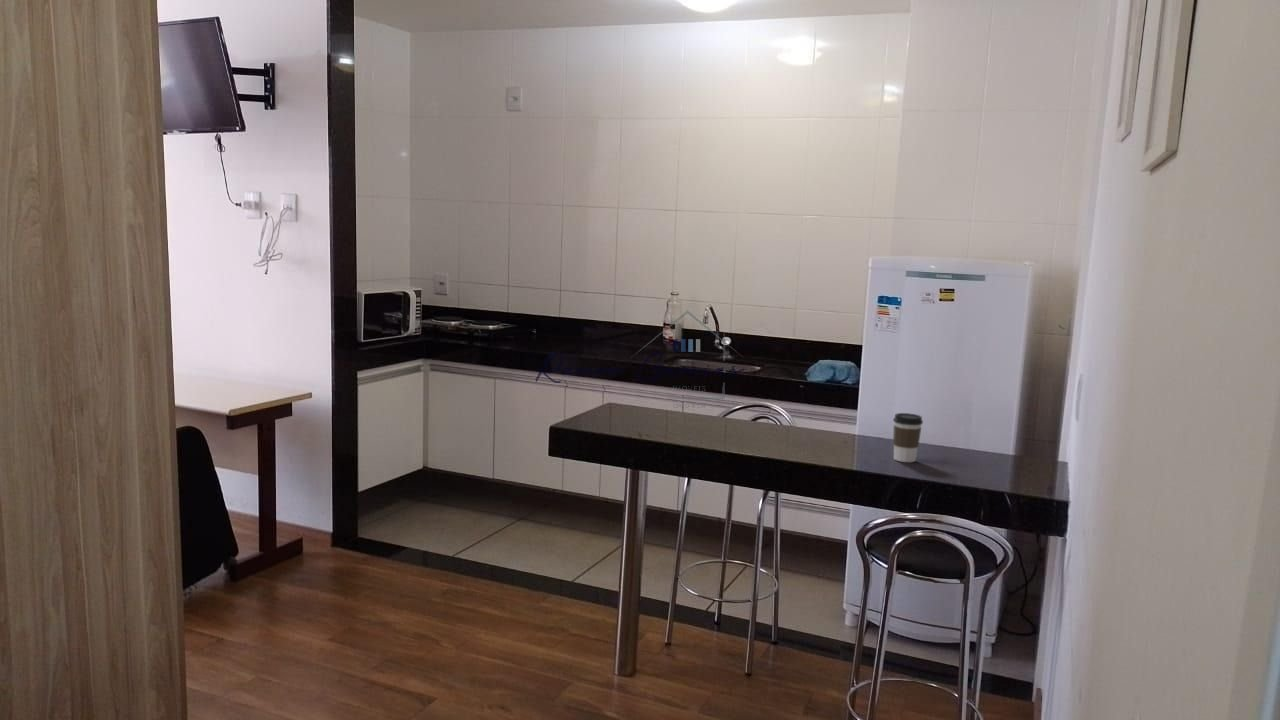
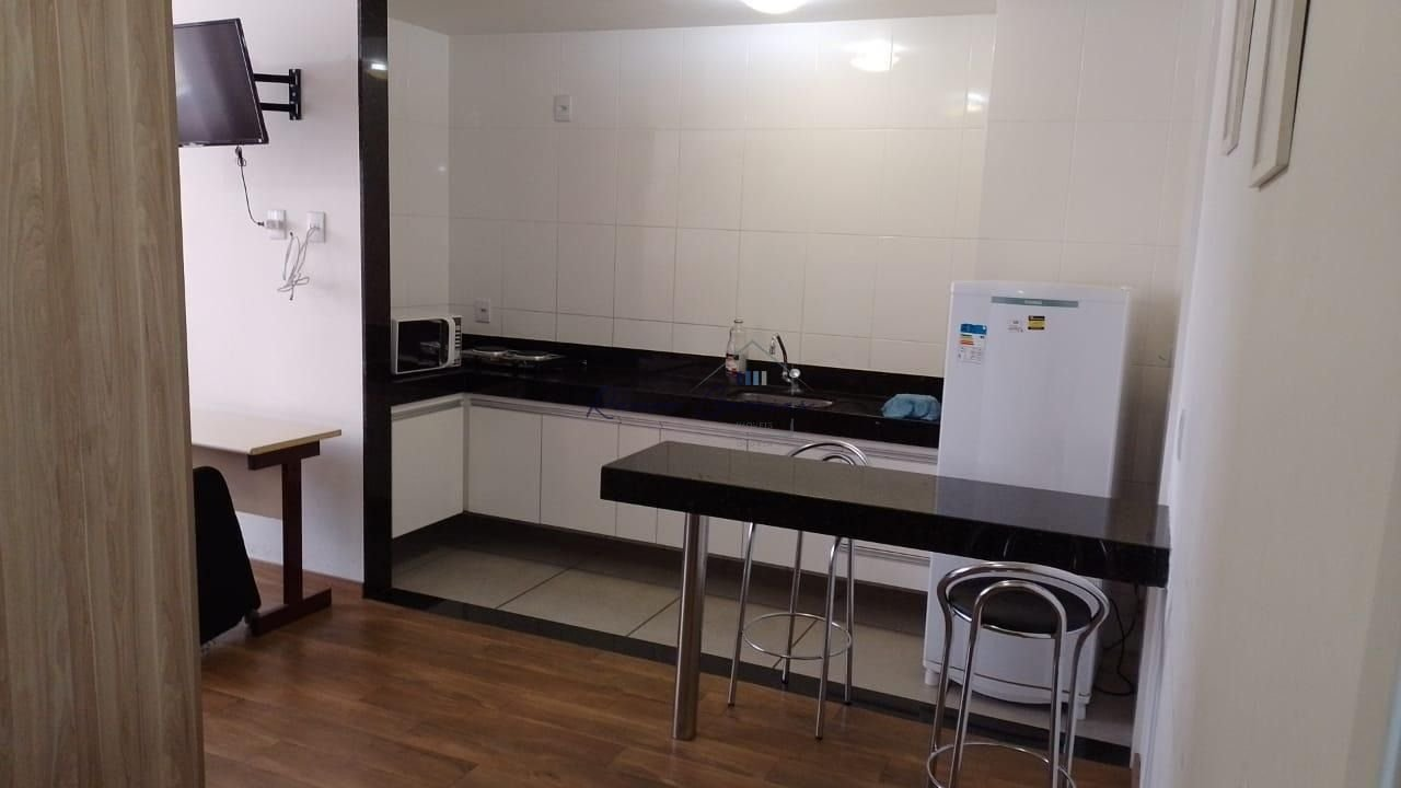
- coffee cup (906, 437)
